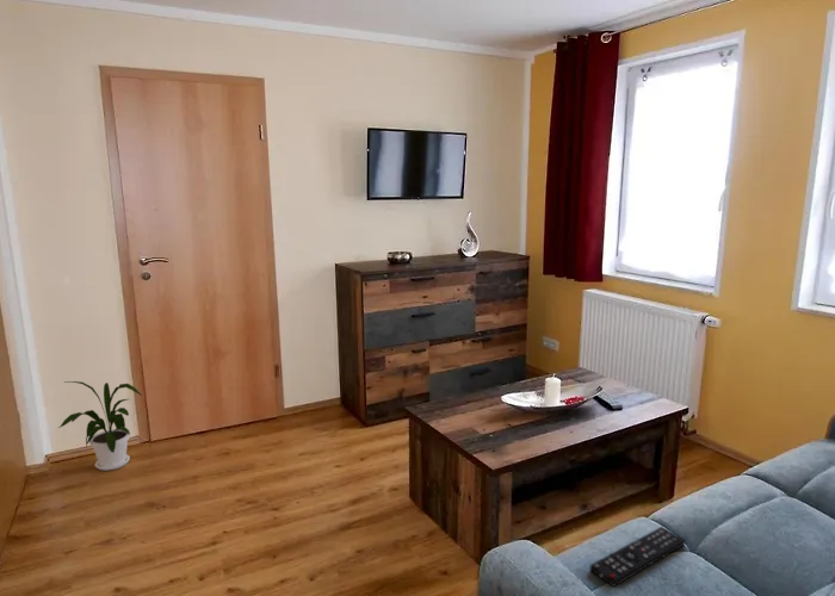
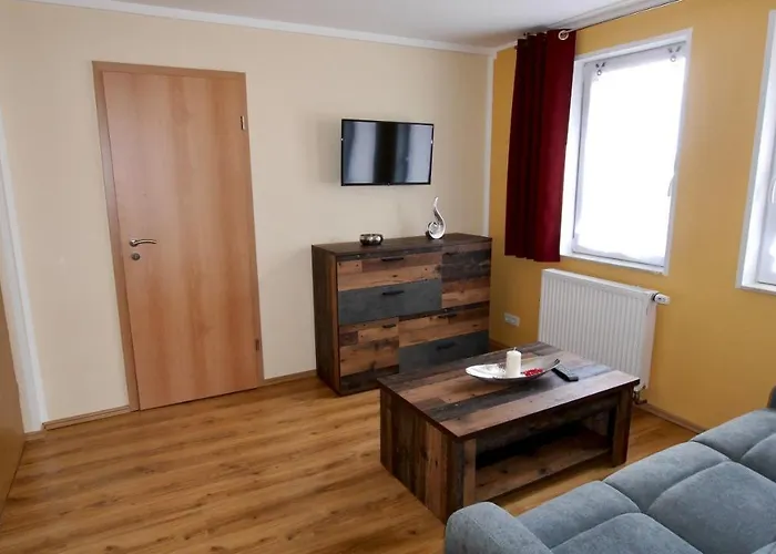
- remote control (638, 553)
- house plant (104, 422)
